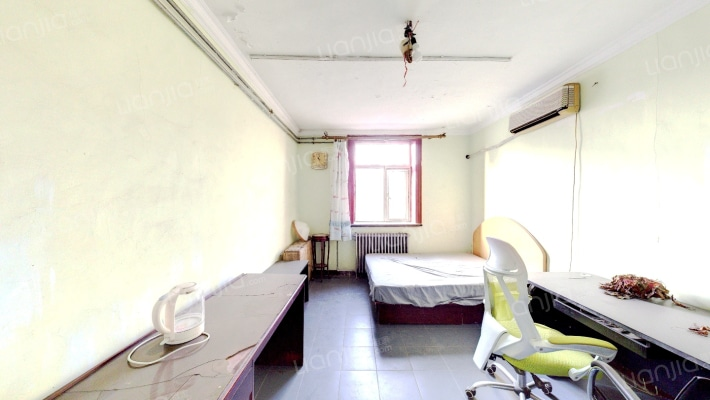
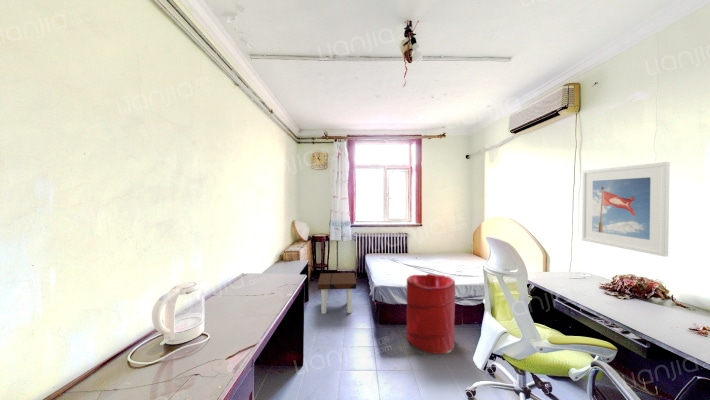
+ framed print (618, 207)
+ laundry hamper (430, 308)
+ side table (337, 288)
